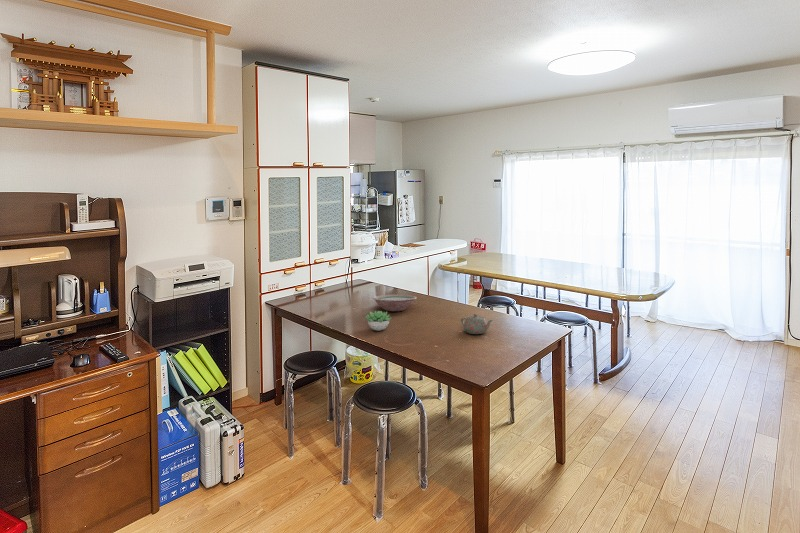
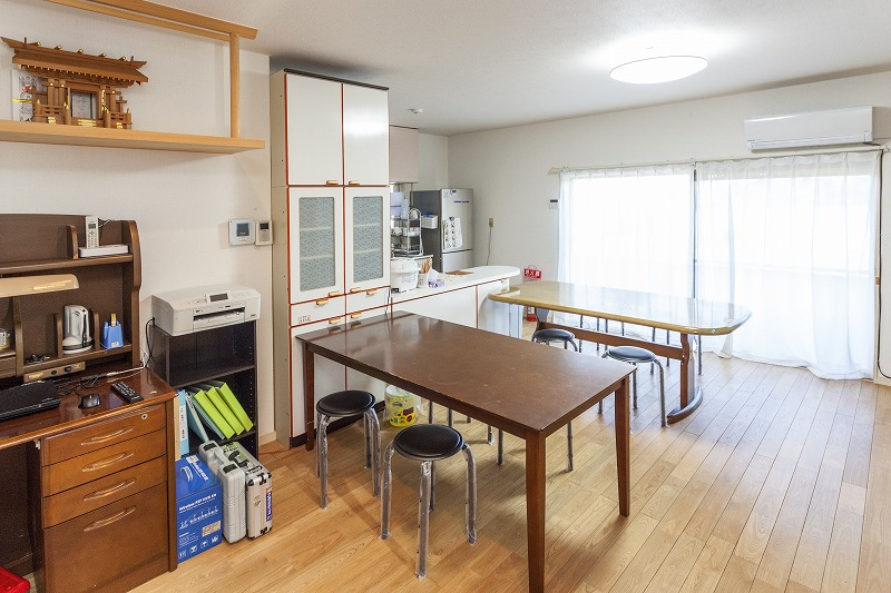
- succulent plant (378, 320)
- bowl (394, 303)
- teapot (476, 323)
